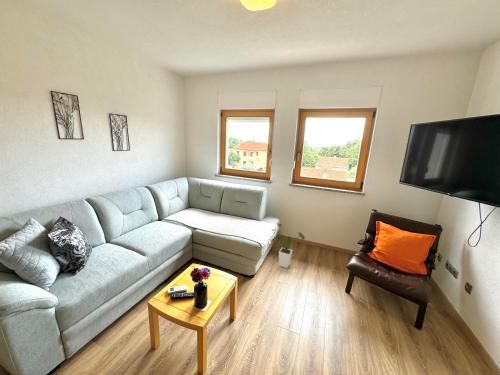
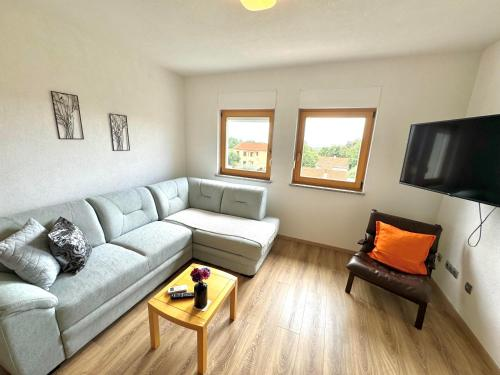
- house plant (287, 245)
